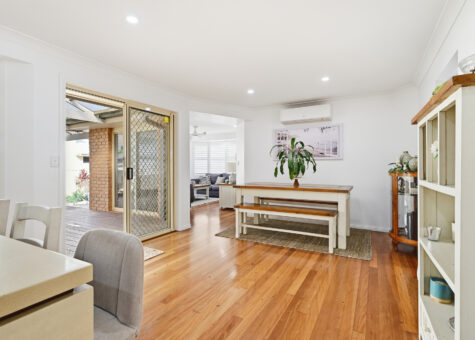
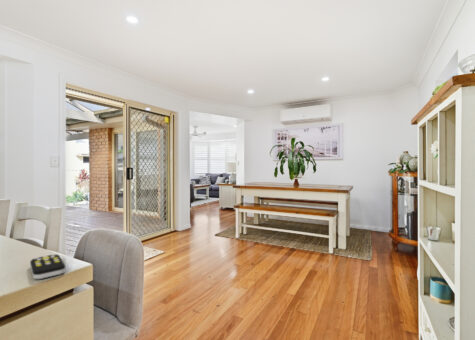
+ remote control (47, 265)
